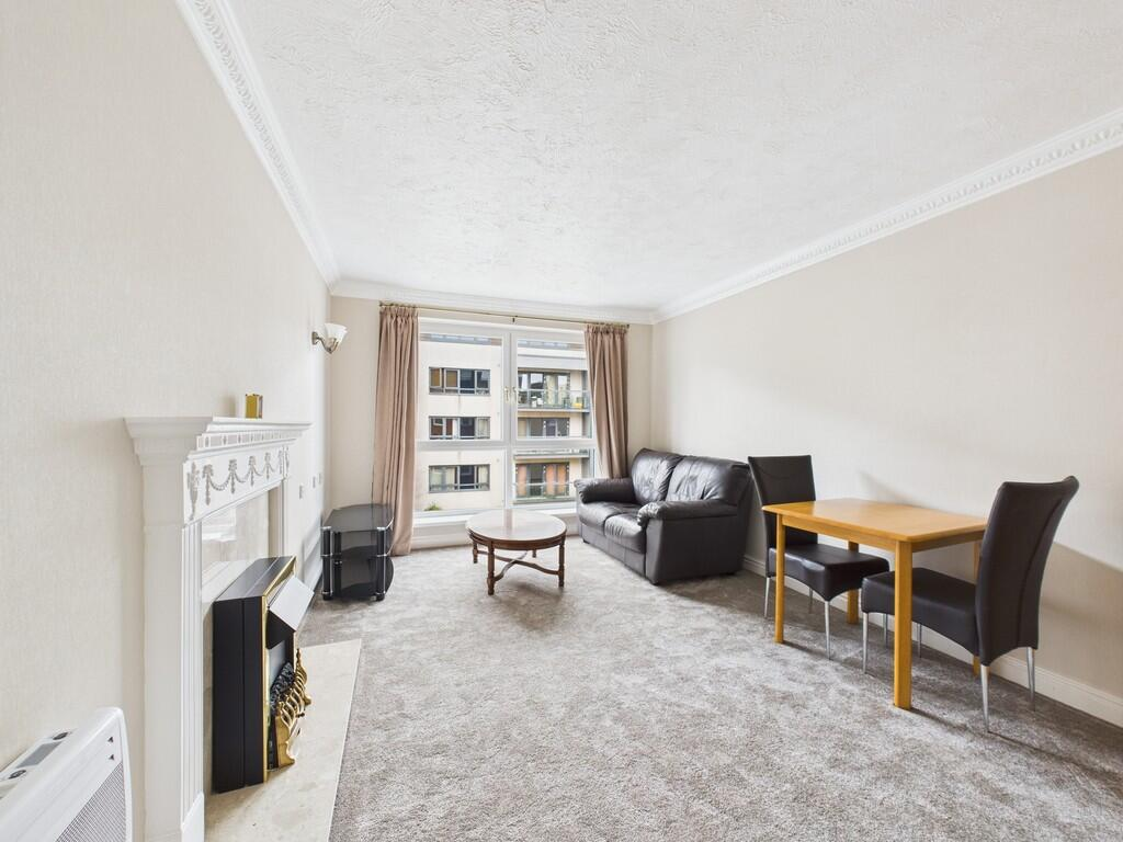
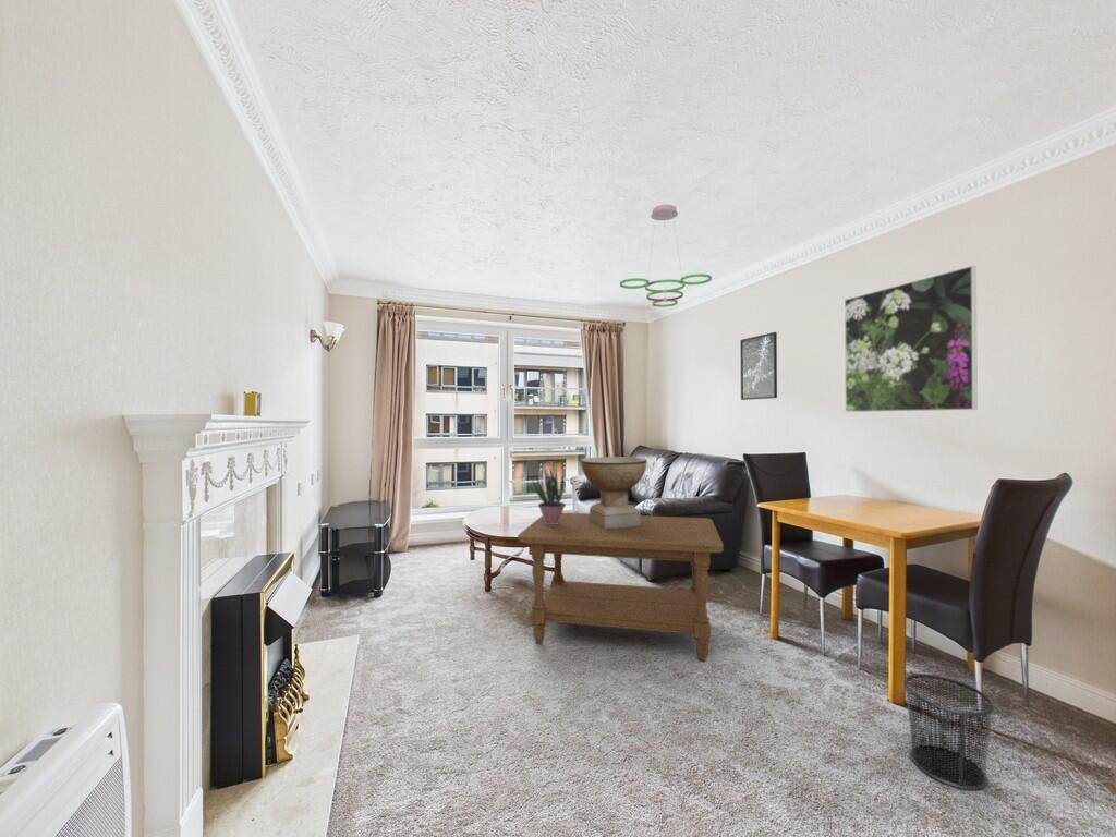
+ ceiling light fixture (651, 253)
+ decorative bowl (614, 490)
+ waste bin (947, 729)
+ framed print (757, 367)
+ potted plant (548, 495)
+ coffee table (618, 584)
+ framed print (902, 348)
